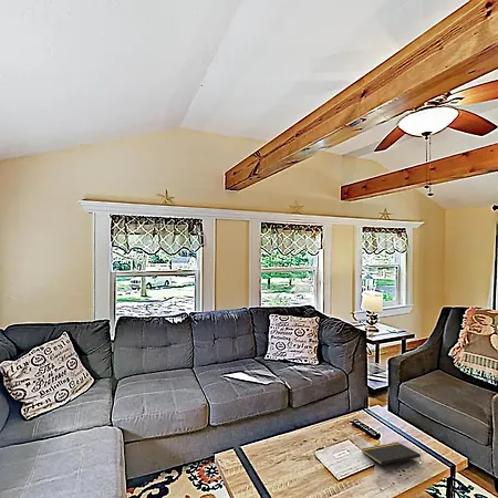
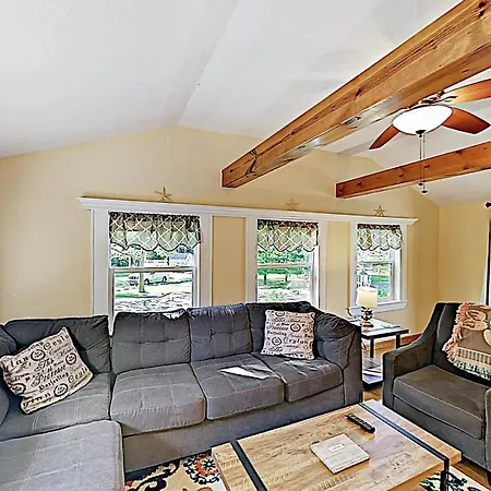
- notepad (390, 453)
